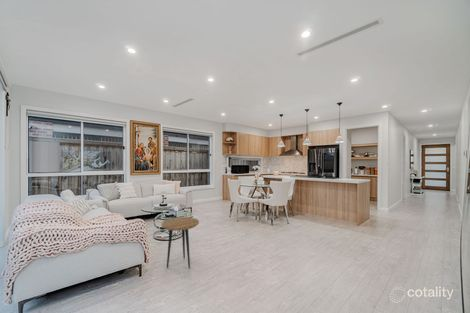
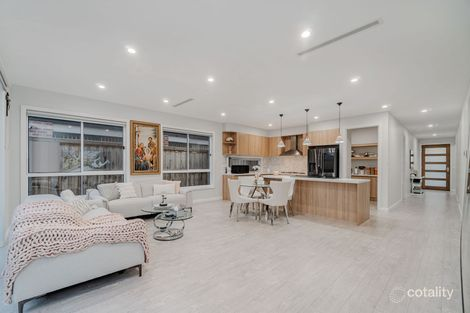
- side table (183, 243)
